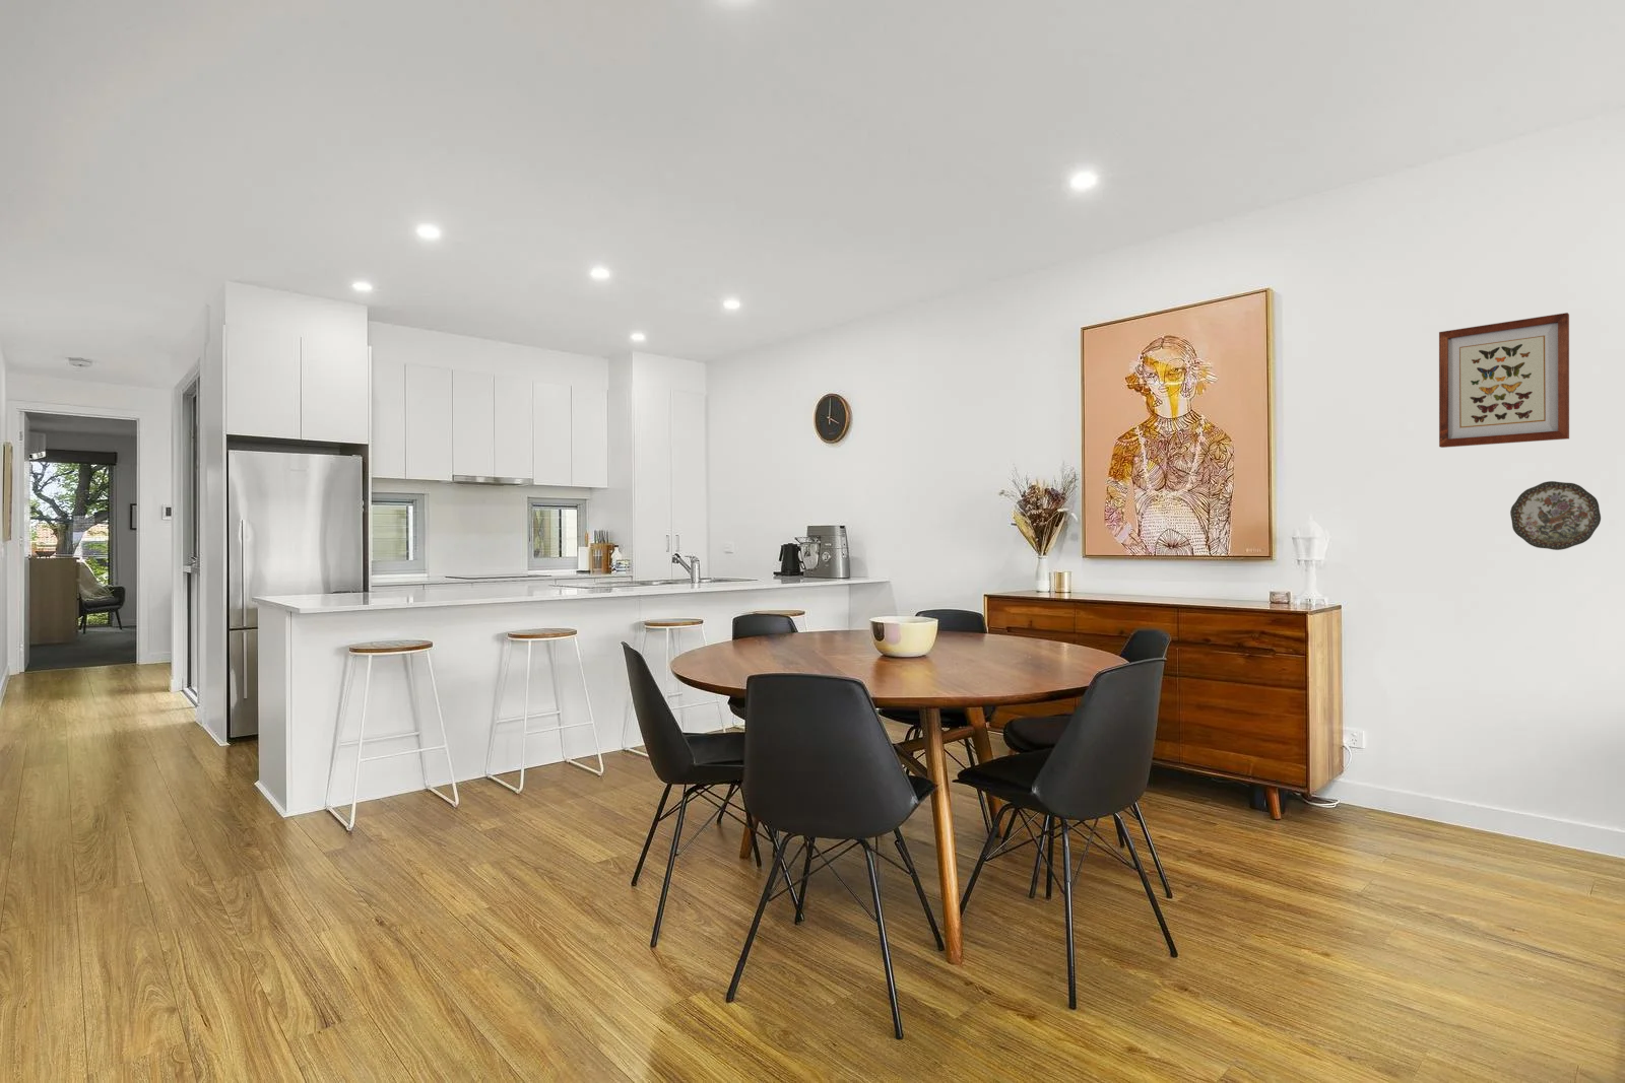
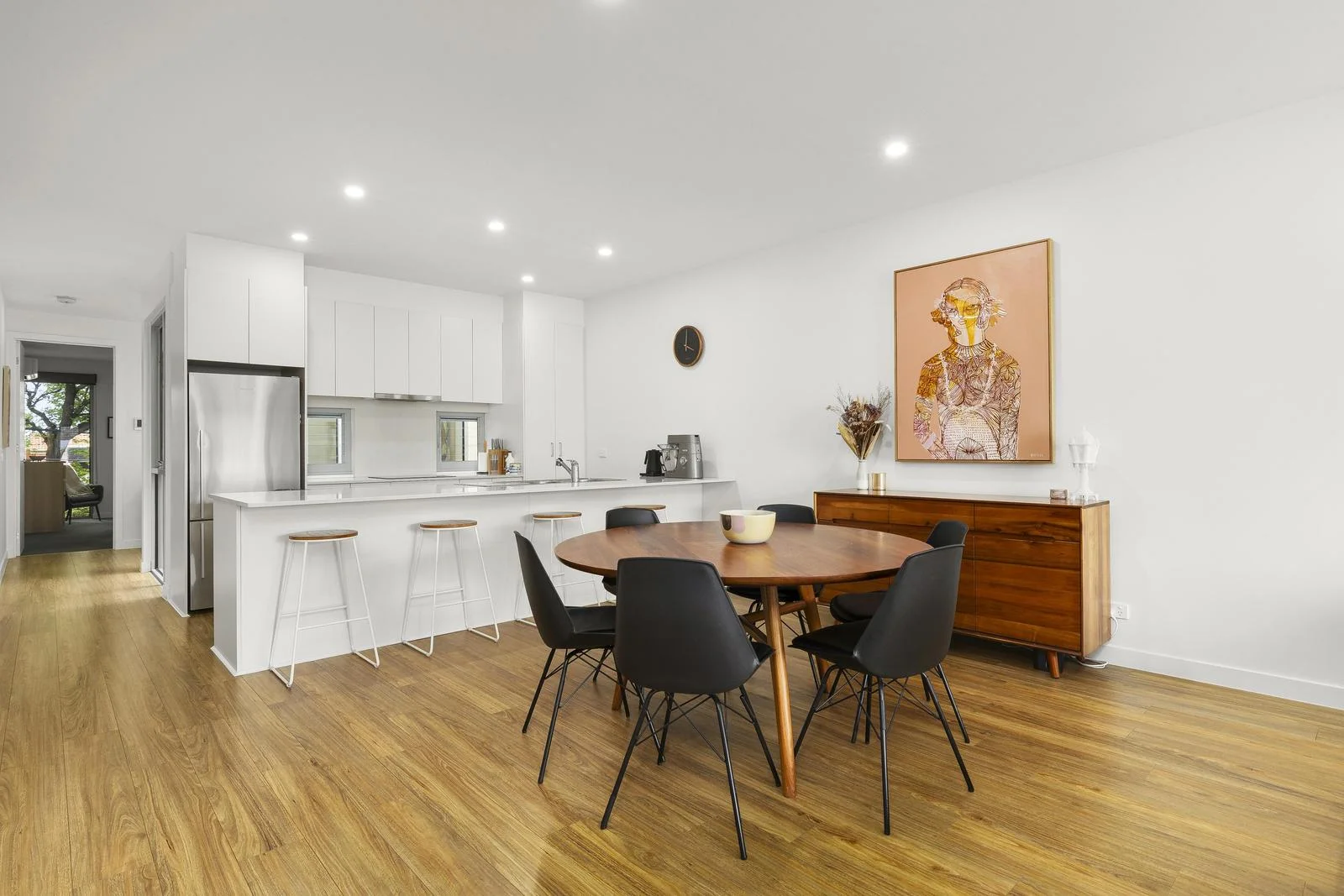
- wall art (1502, 383)
- decorative plate (1554, 516)
